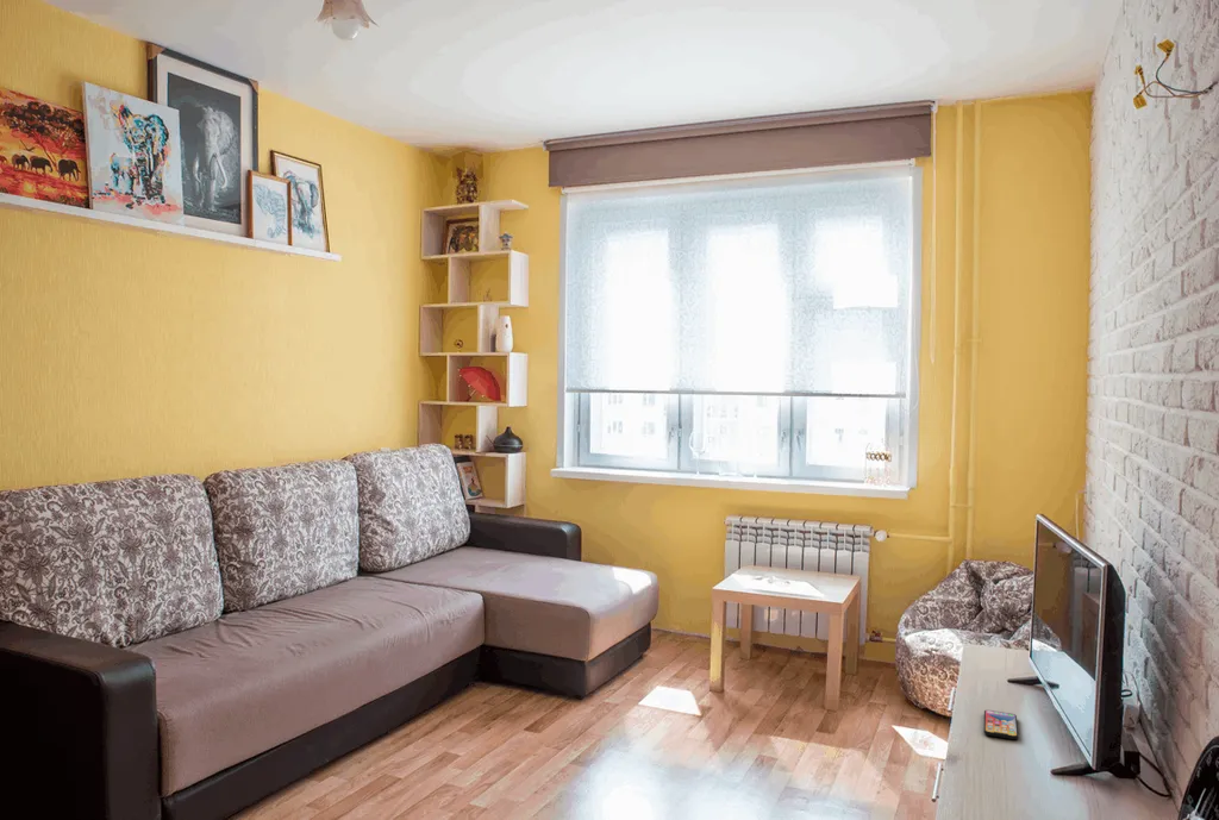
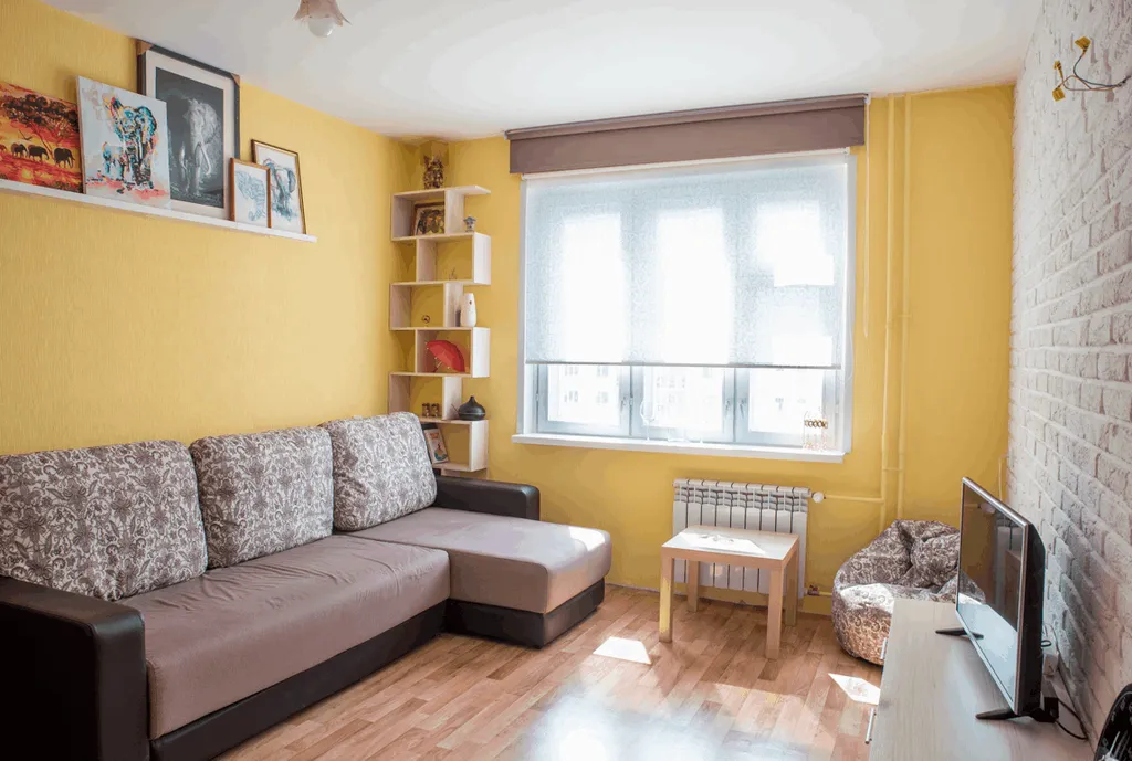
- smartphone (1000, 724)
